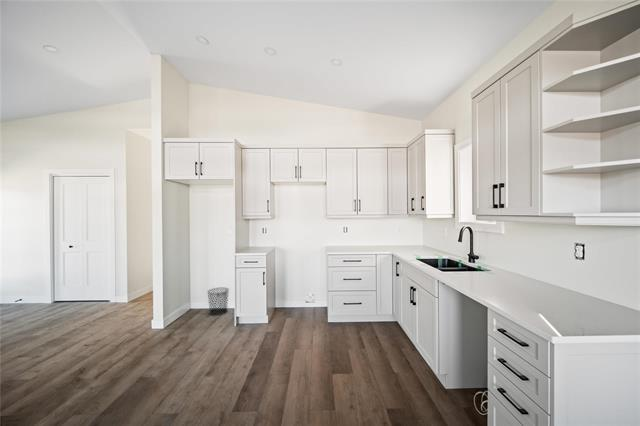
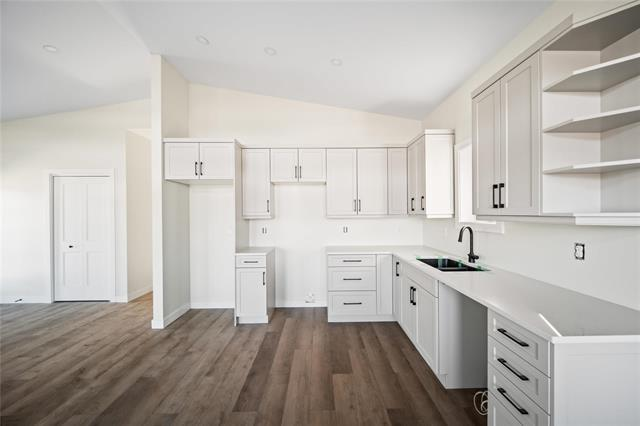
- waste bin (218, 301)
